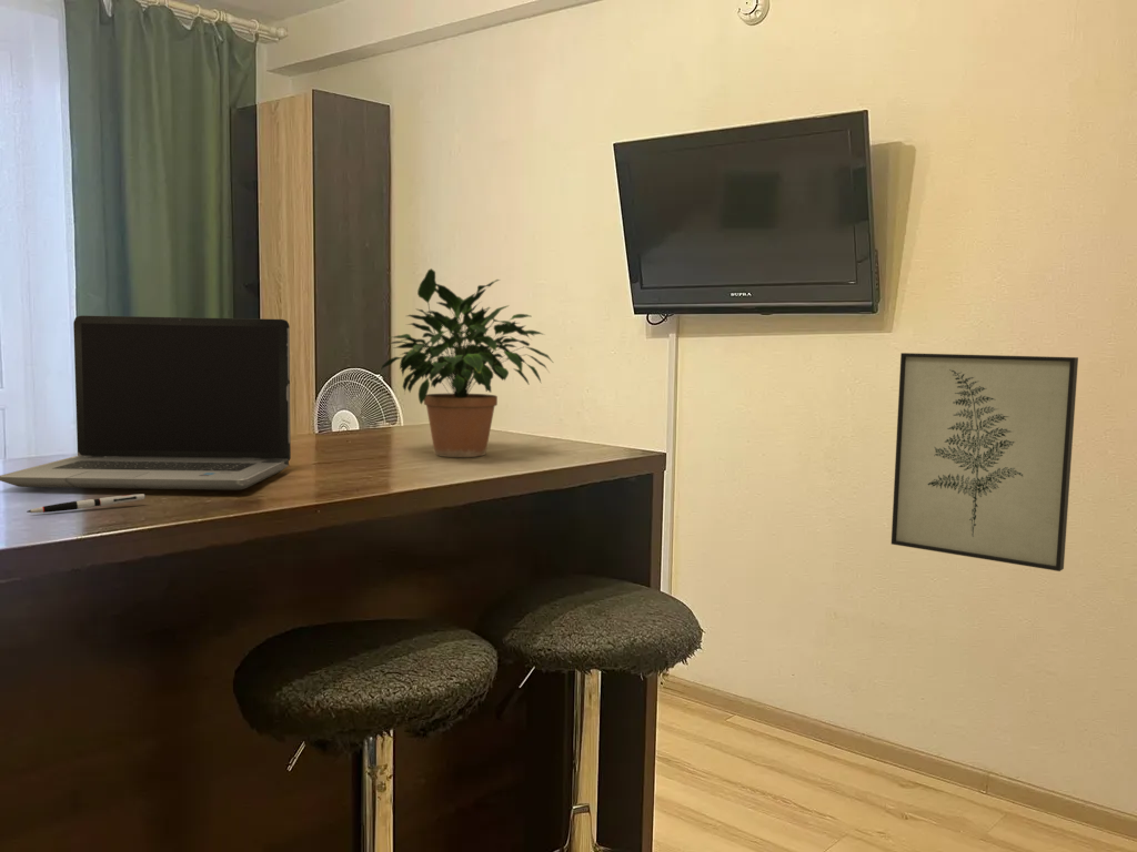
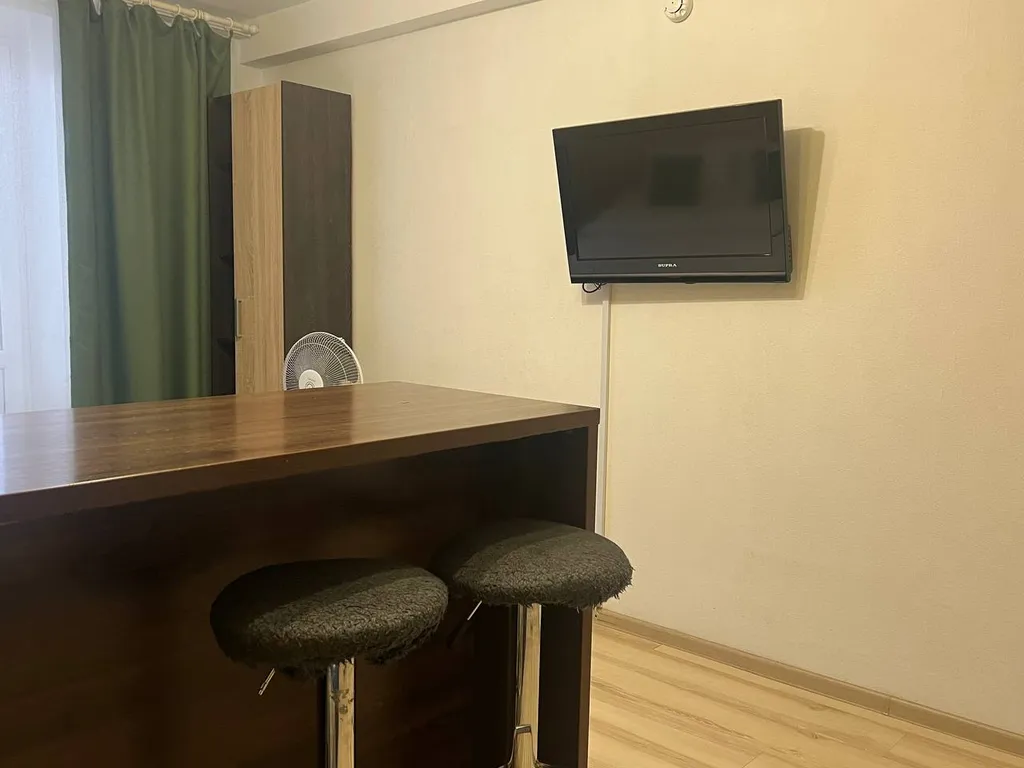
- wall art (978, 456)
- potted plant (473, 363)
- pen (88, 503)
- laptop computer (153, 398)
